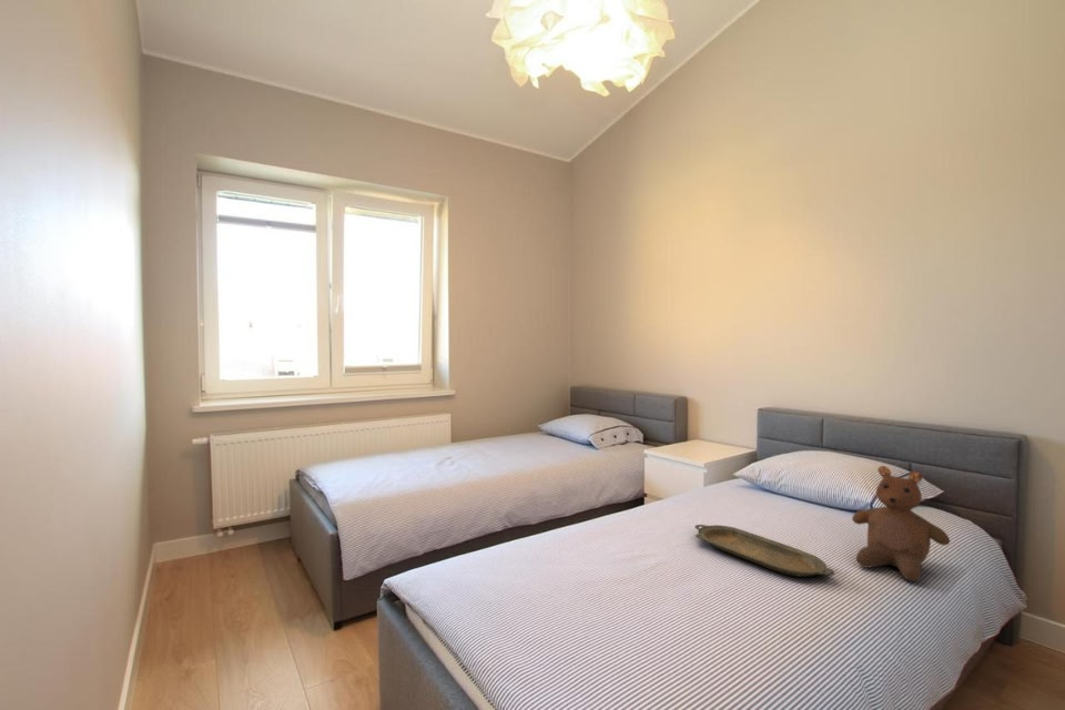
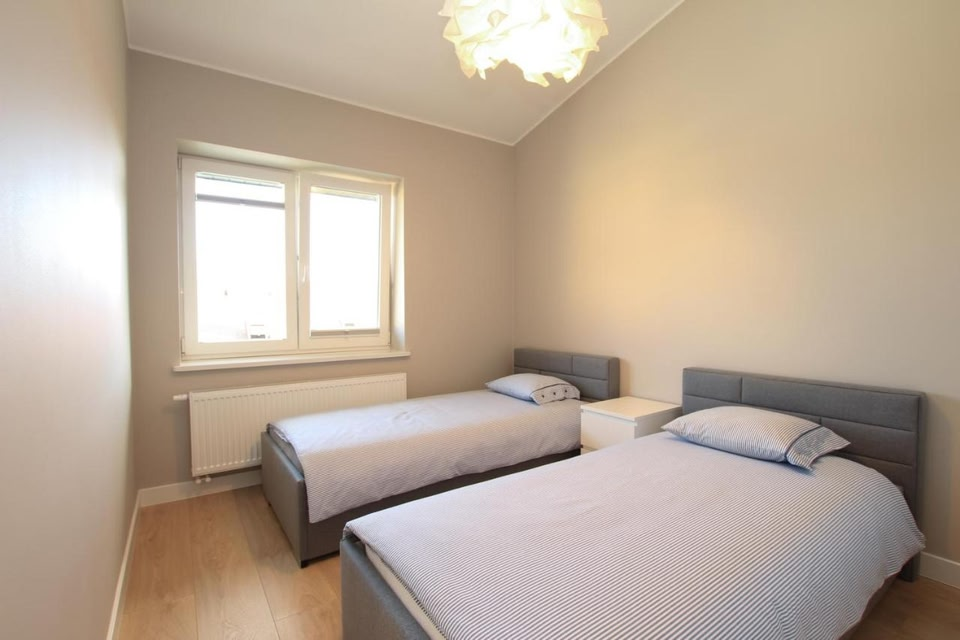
- teddy bear (894, 518)
- serving tray (757, 550)
